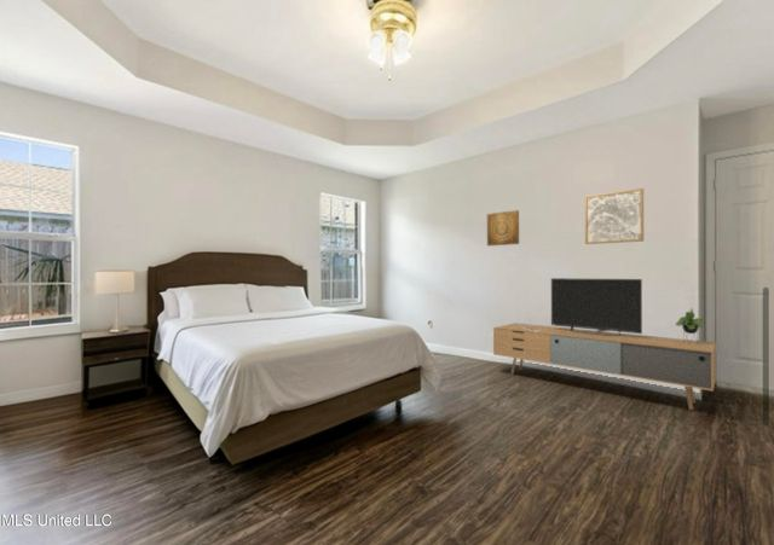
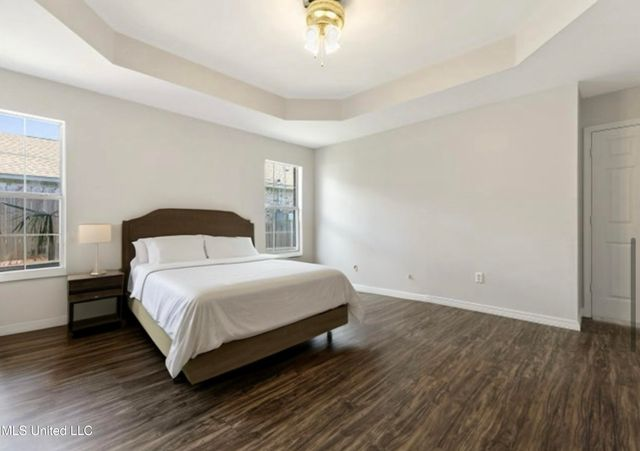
- wall art (502, 228)
- wall art (612, 218)
- media console (591, 332)
